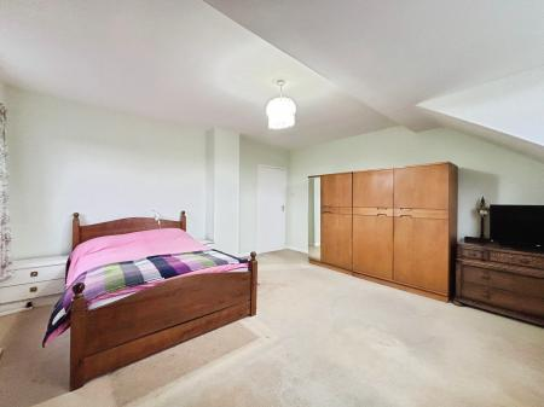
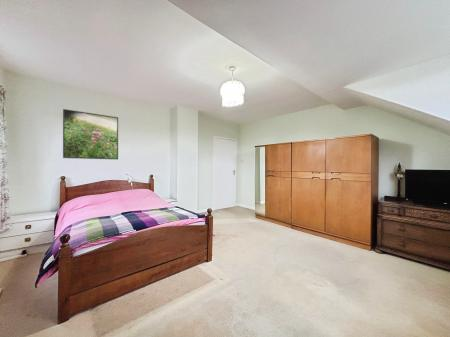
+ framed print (92, 136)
